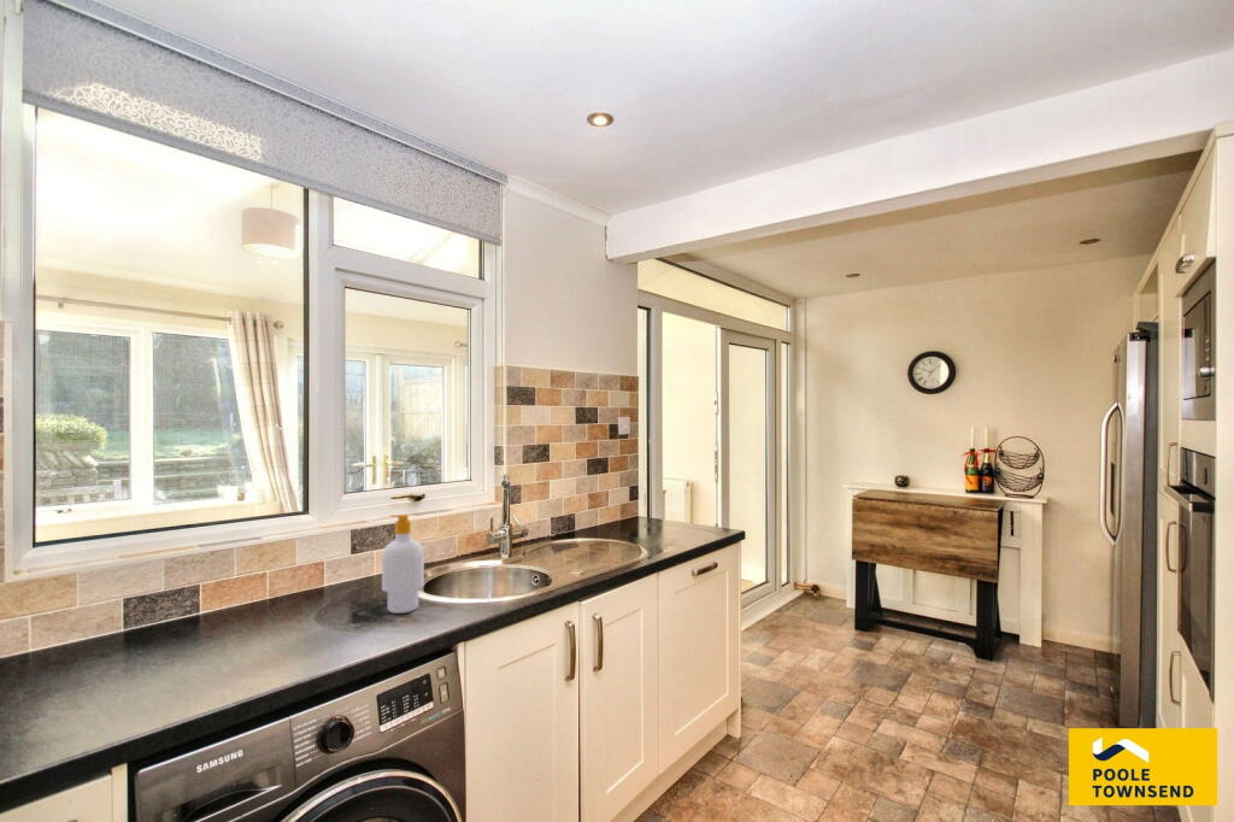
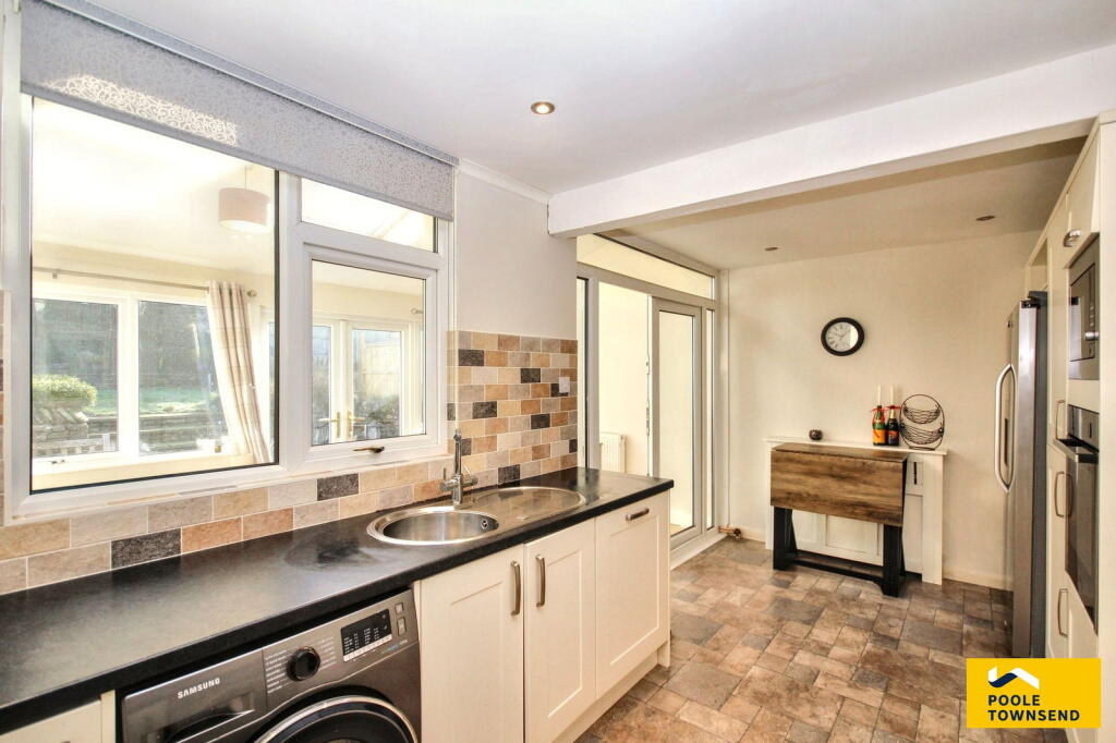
- soap bottle (402, 562)
